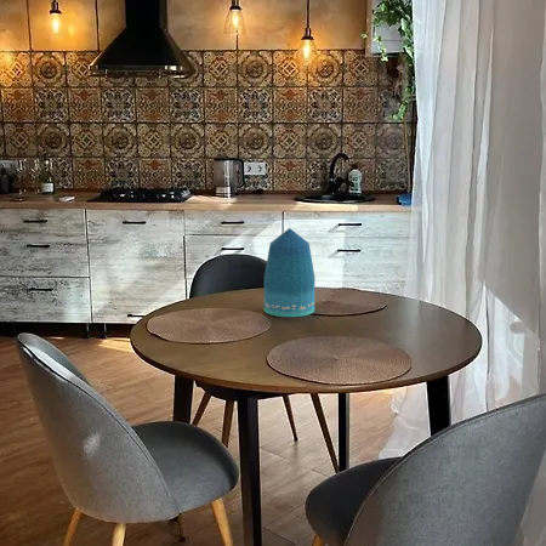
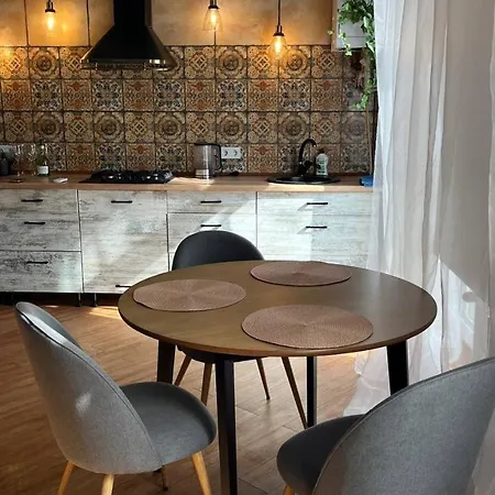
- vase (289, 269)
